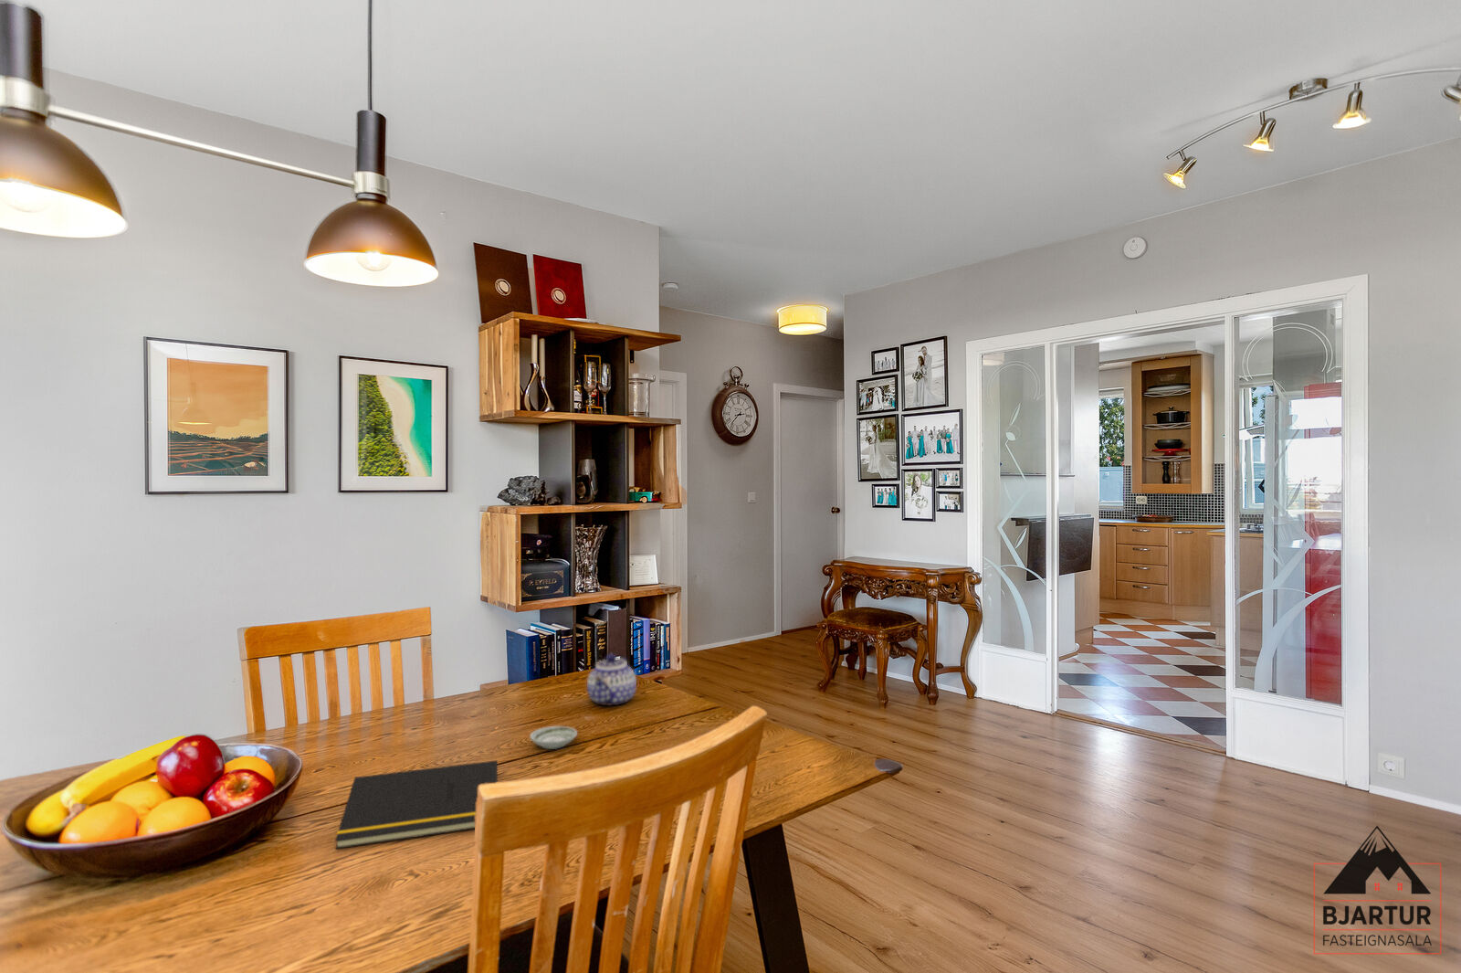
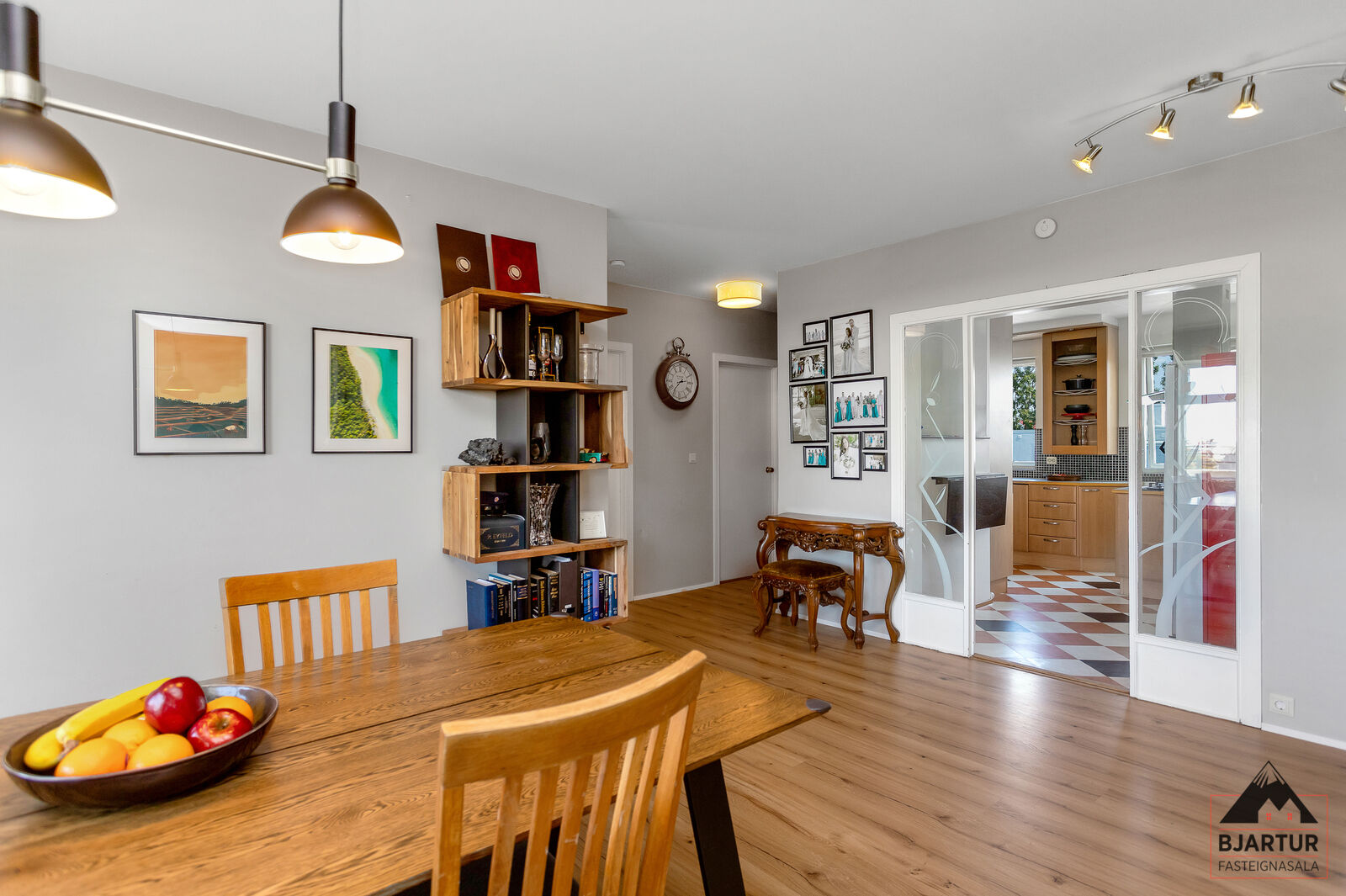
- teapot (612, 677)
- saucer (554, 738)
- notepad (423, 799)
